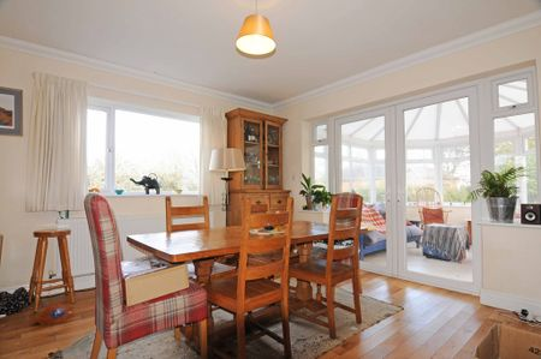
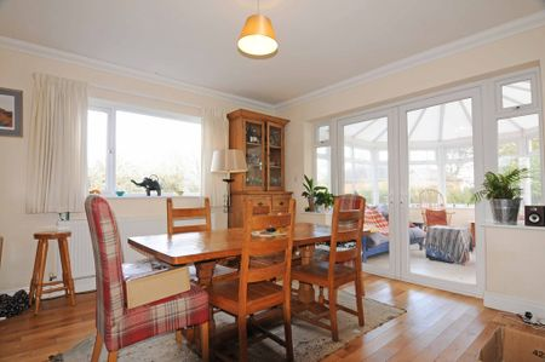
- ball (57, 311)
